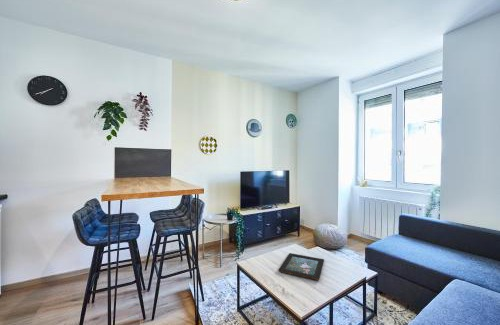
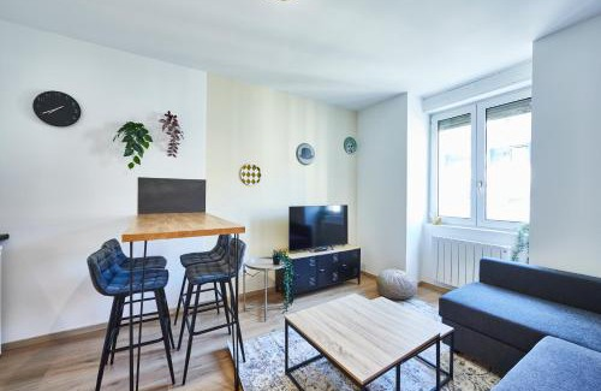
- decorative tray (302, 265)
